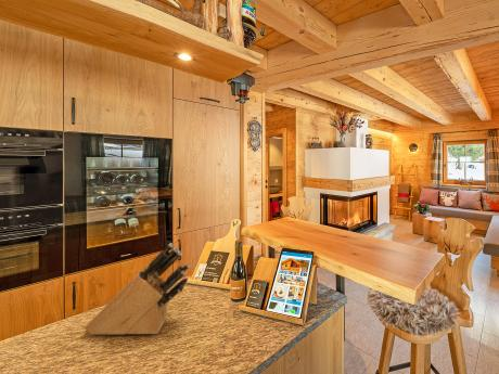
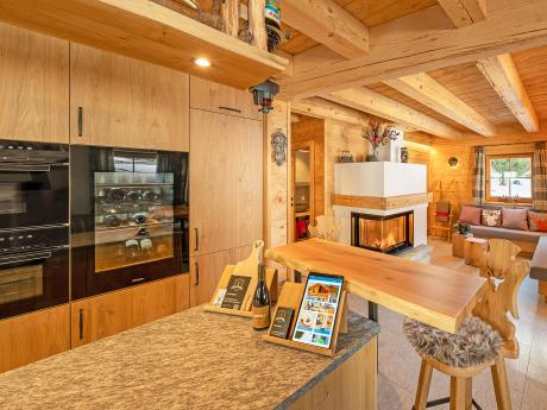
- knife block (140, 286)
